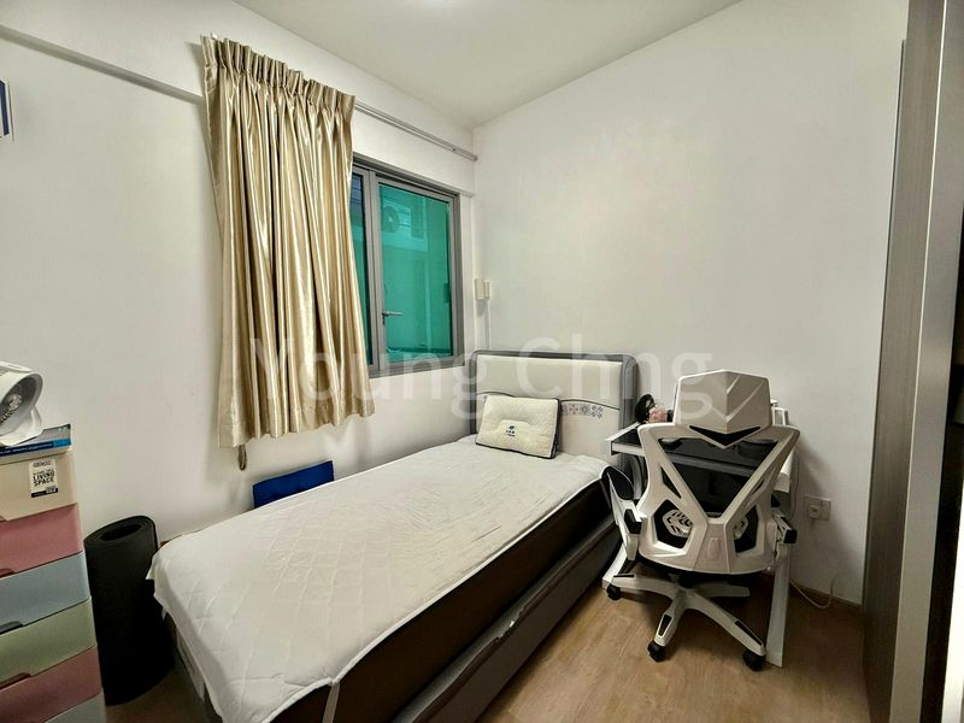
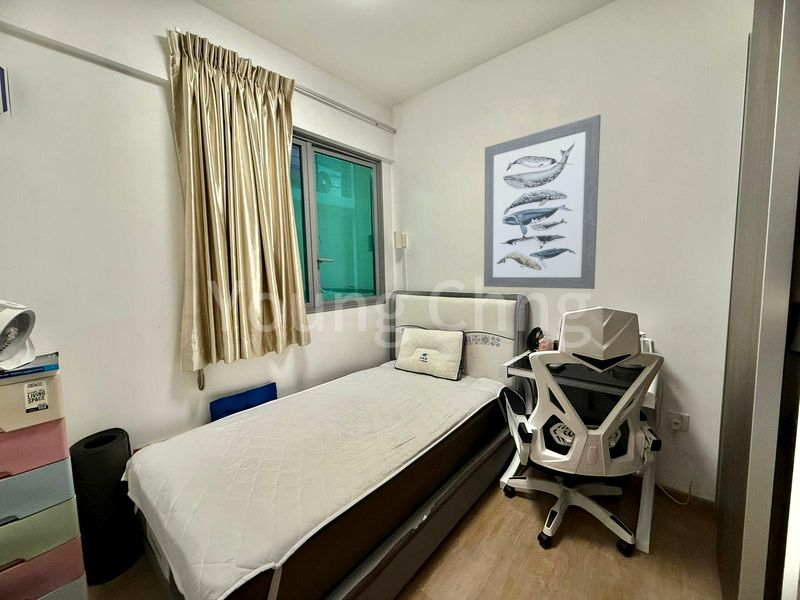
+ wall art (534, 211)
